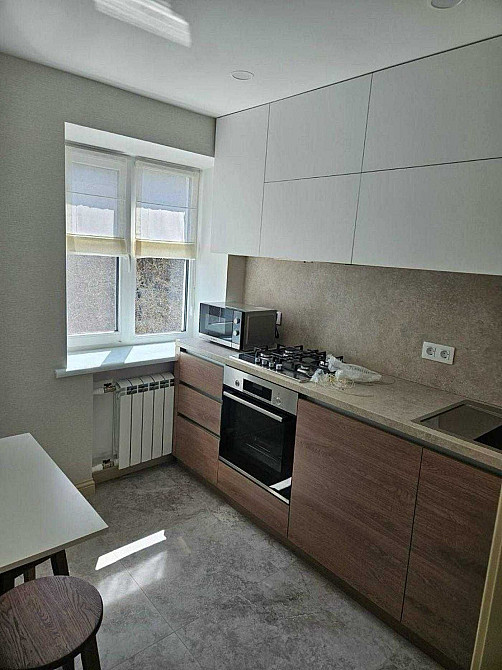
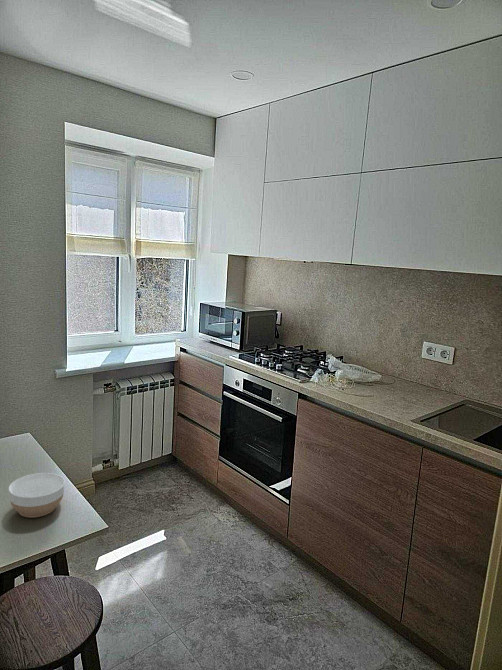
+ bowl (37, 496)
